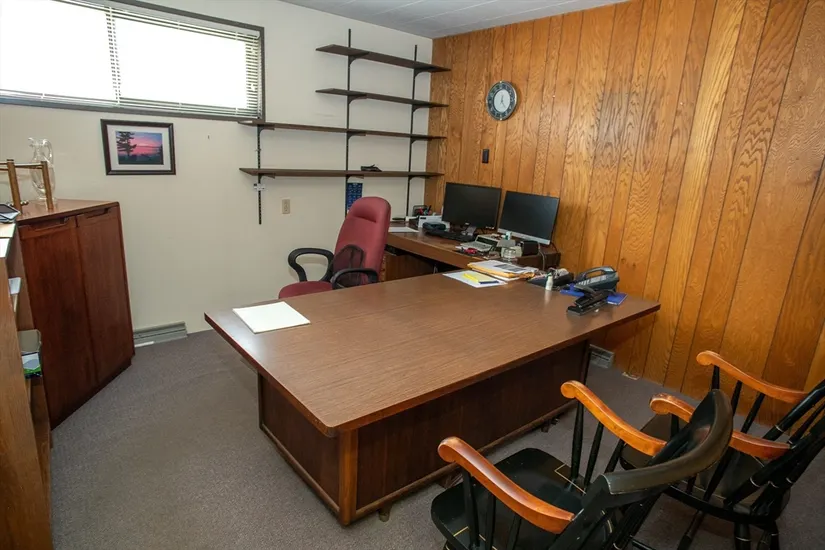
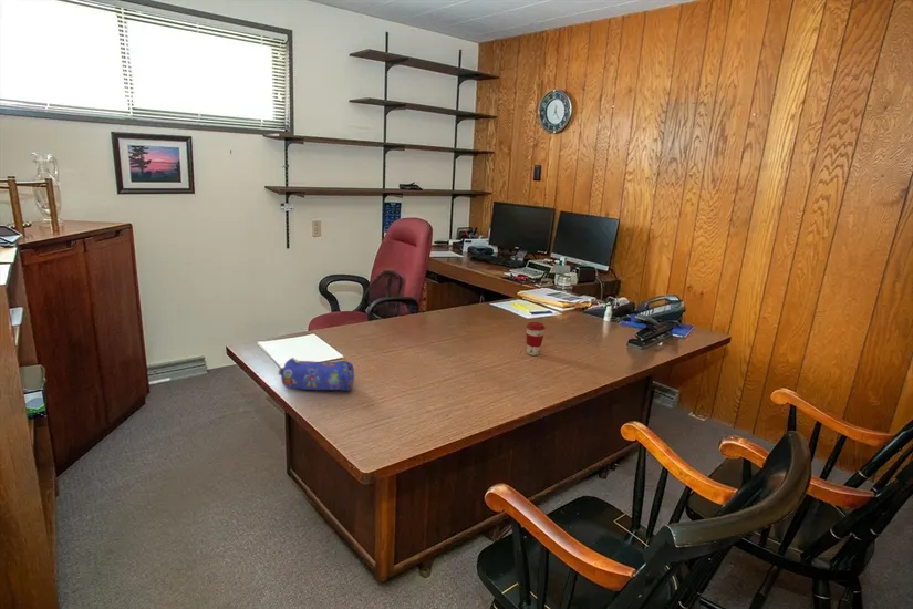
+ coffee cup (533, 338)
+ pencil case (318, 373)
